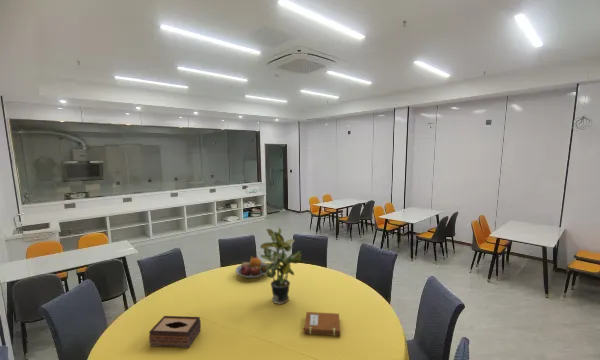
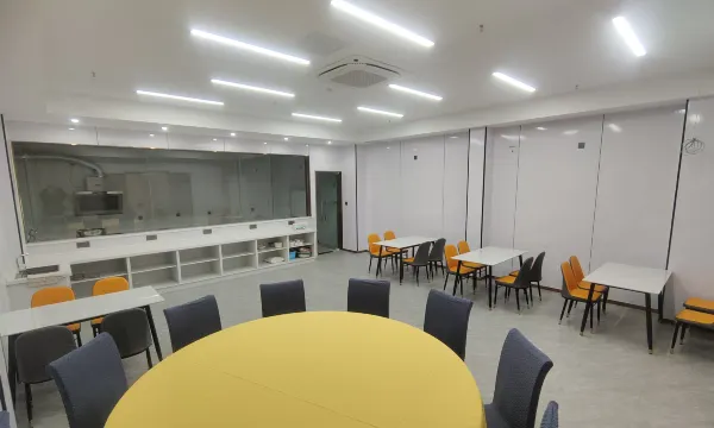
- notebook (321, 323)
- fruit bowl (253, 267)
- tissue box (176, 331)
- potted plant (280, 266)
